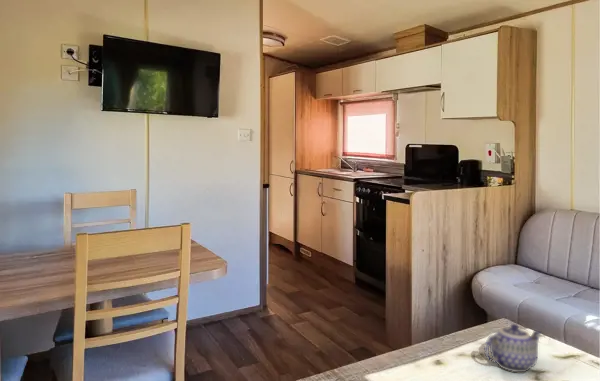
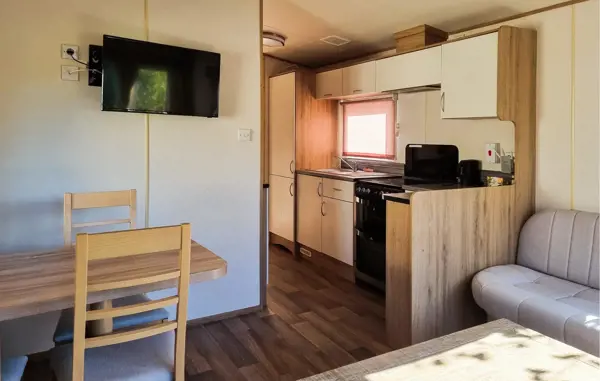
- teapot (513, 345)
